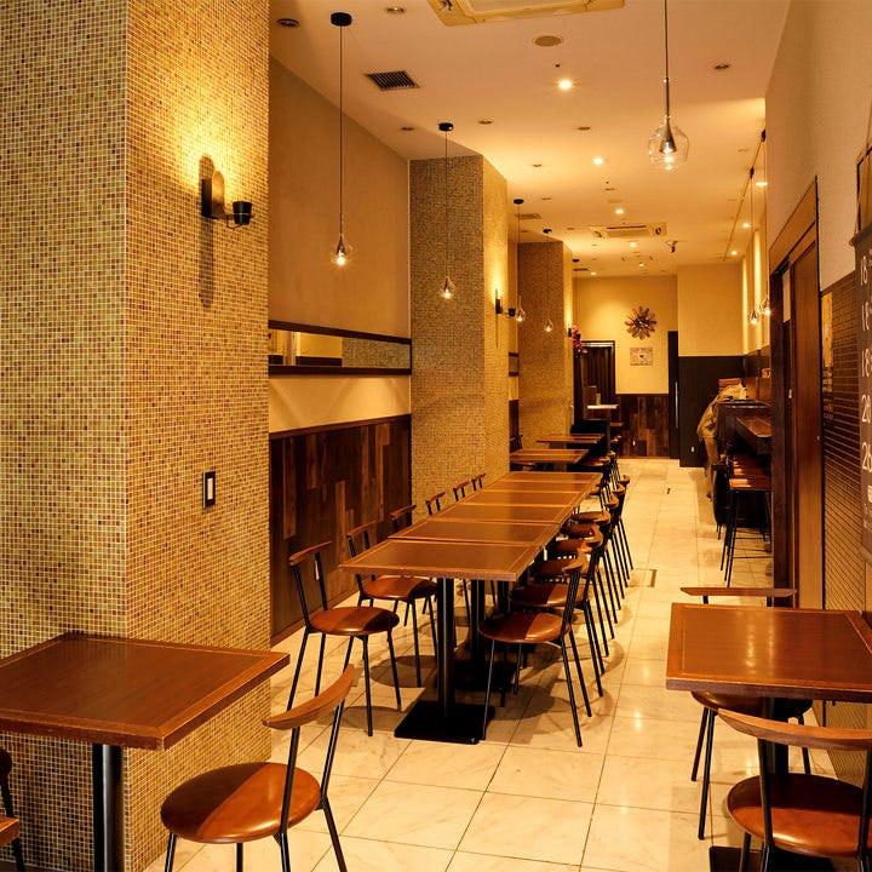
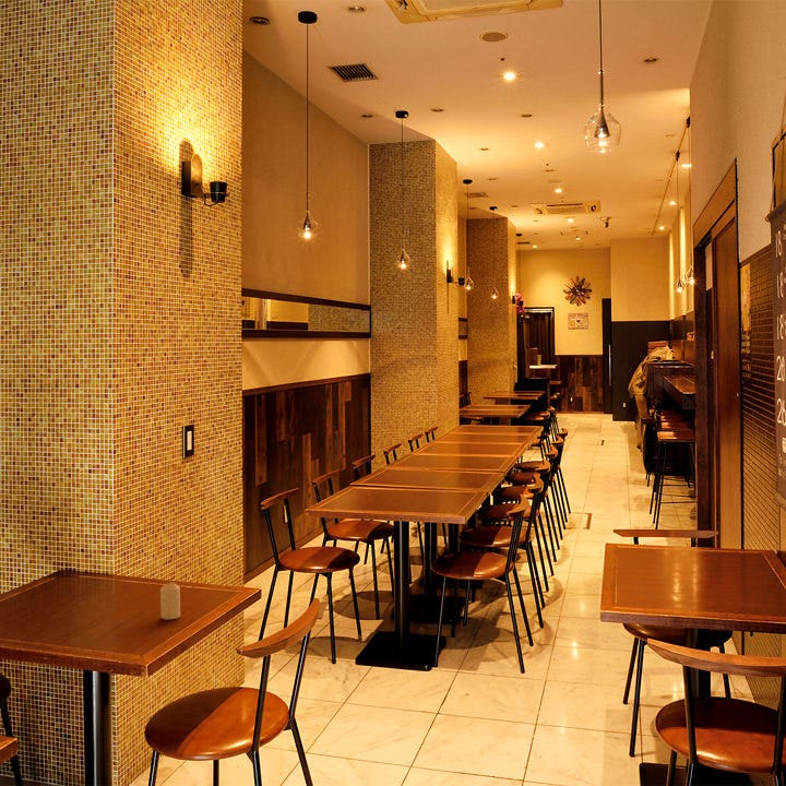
+ candle (170, 599)
